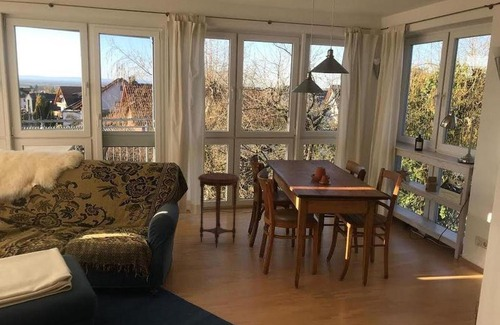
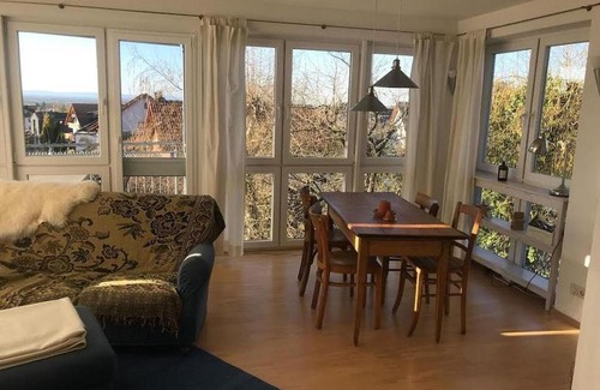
- side table (218, 209)
